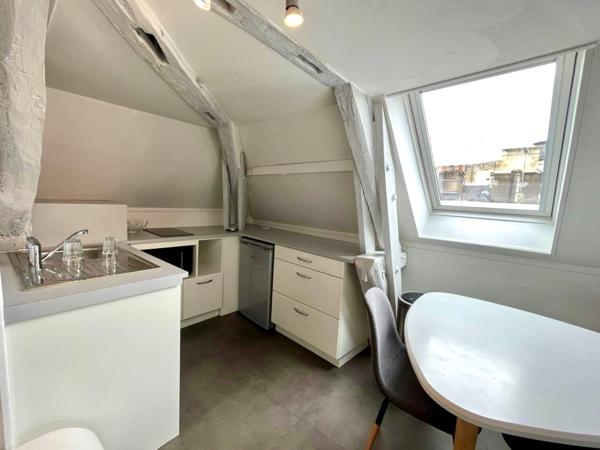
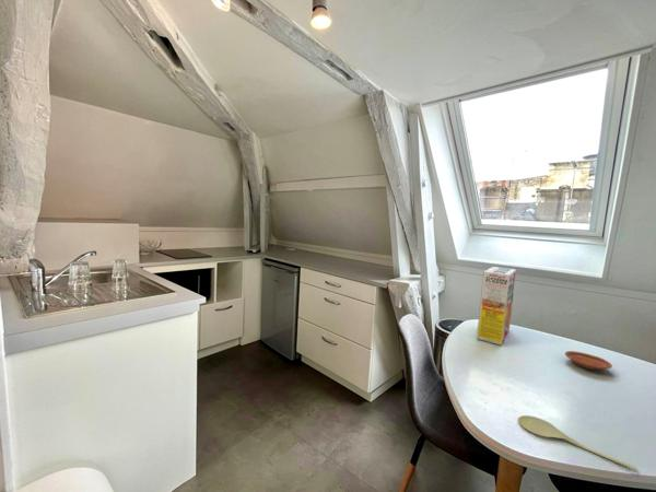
+ cereal box (496, 302)
+ spoon (571, 440)
+ plate (587, 362)
